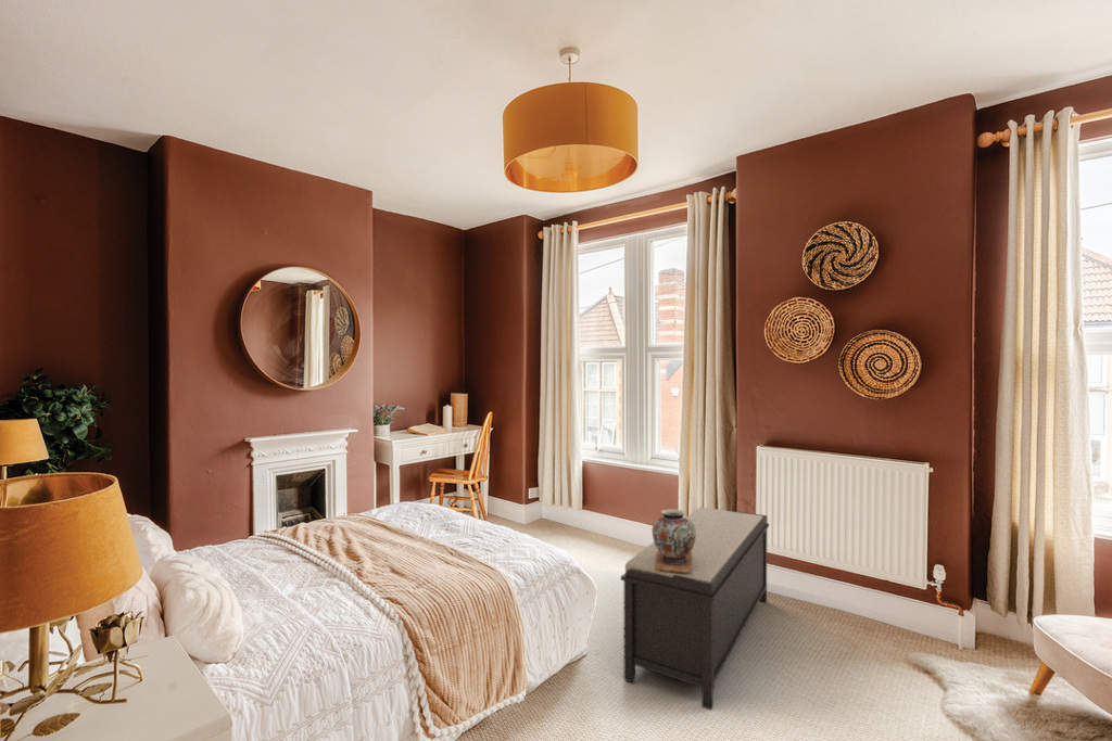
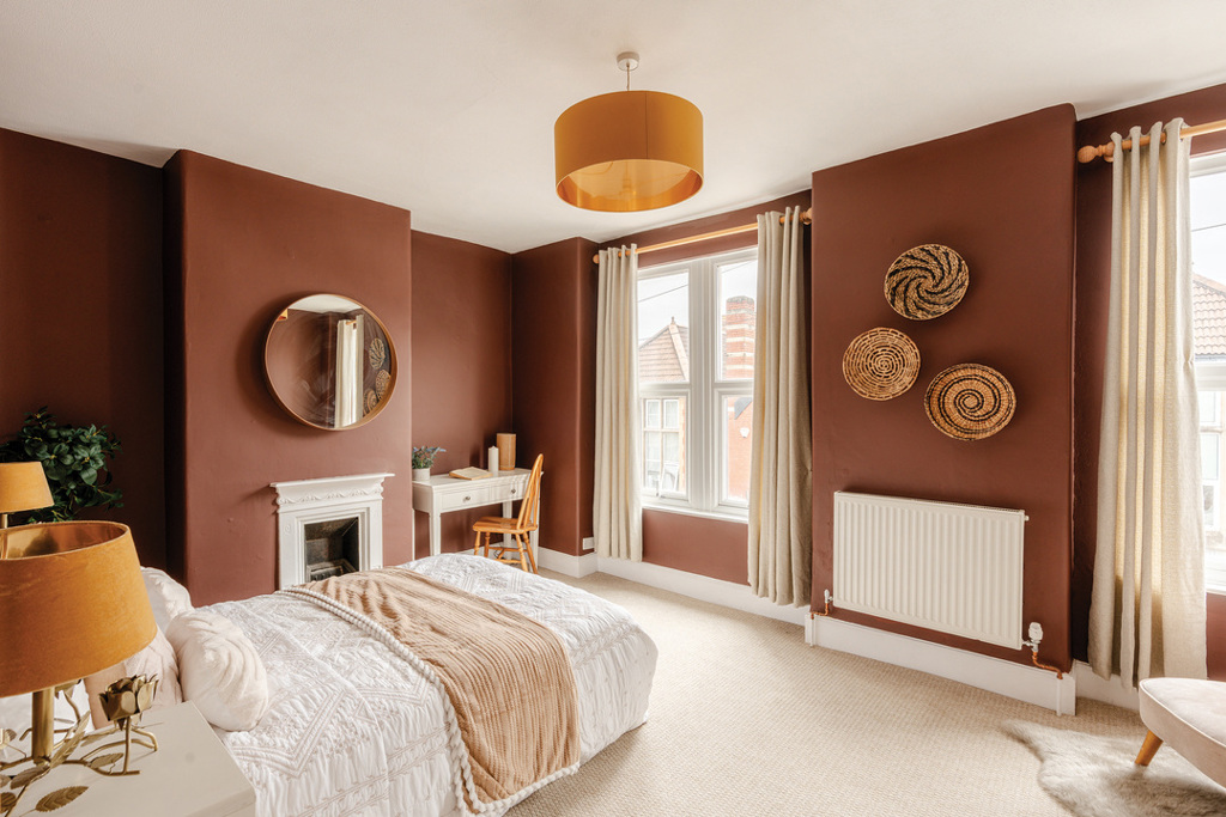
- decorative vase (674, 536)
- bench (705, 586)
